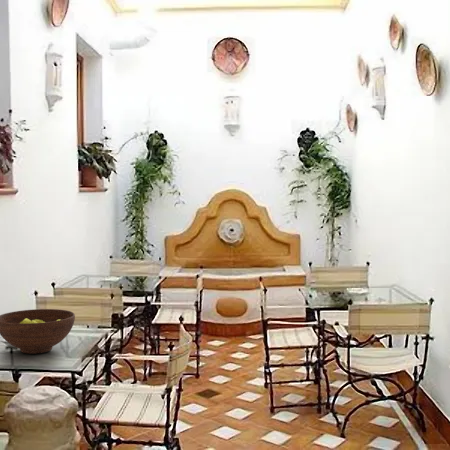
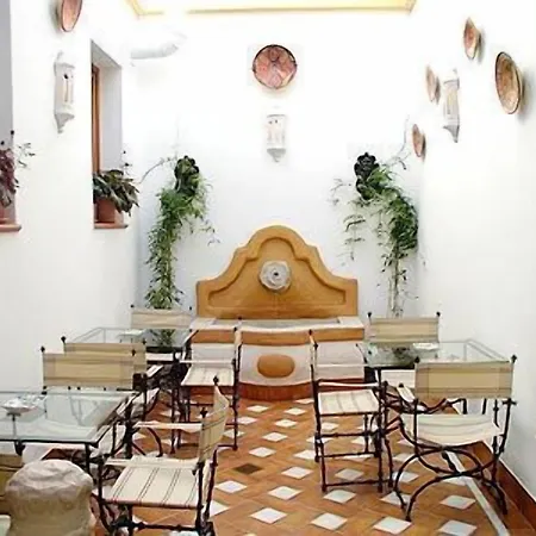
- fruit bowl (36, 333)
